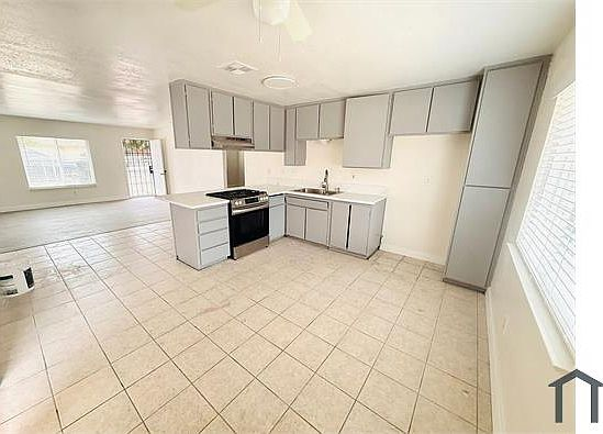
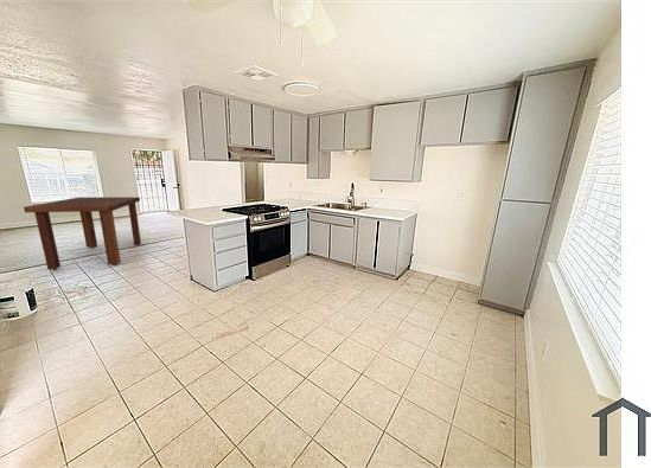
+ dining table (94, 229)
